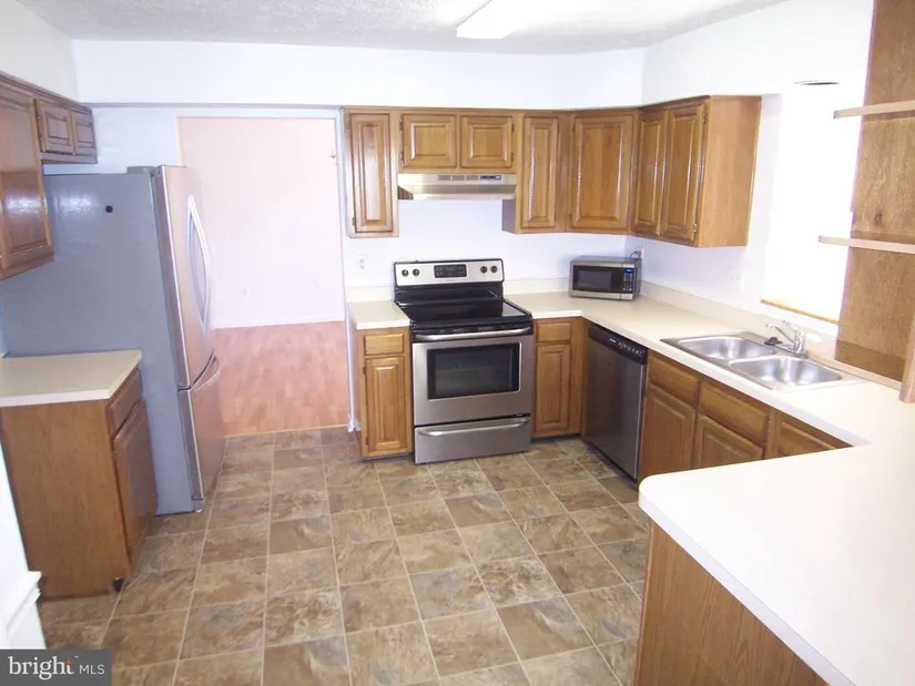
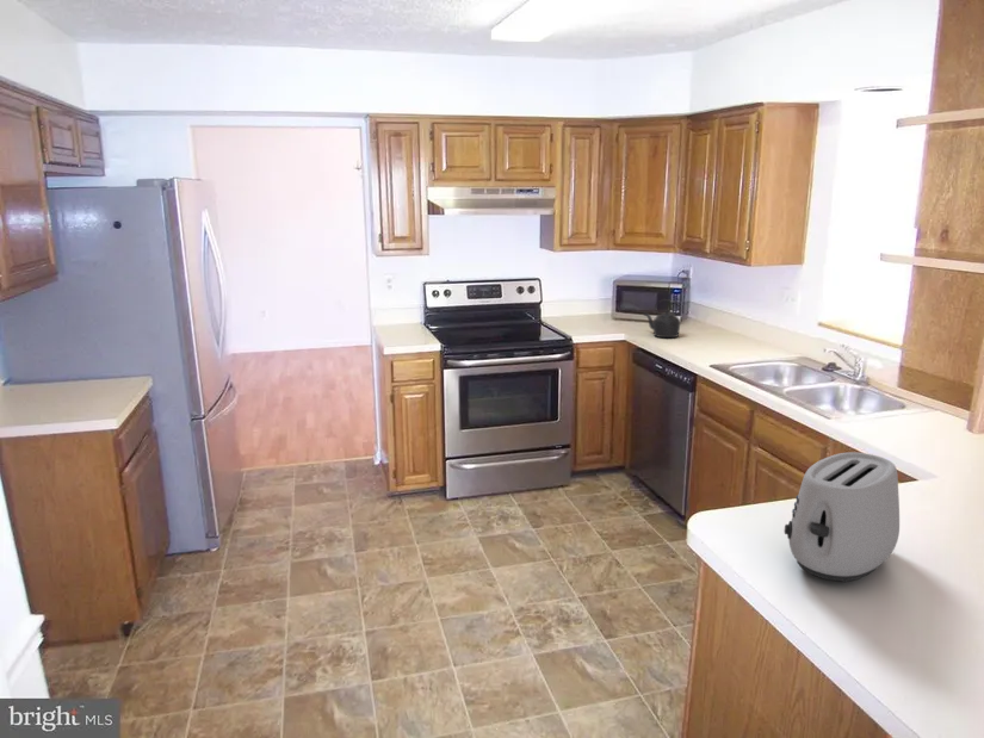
+ kettle (661, 317)
+ toaster (843, 515)
